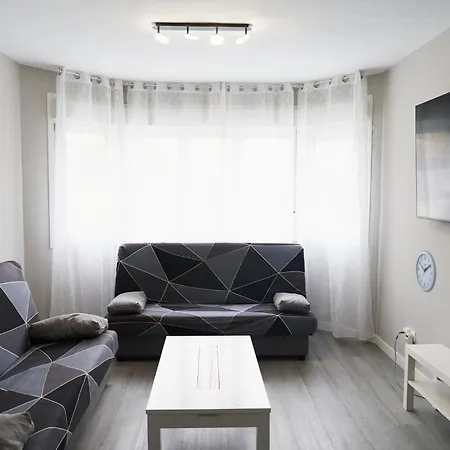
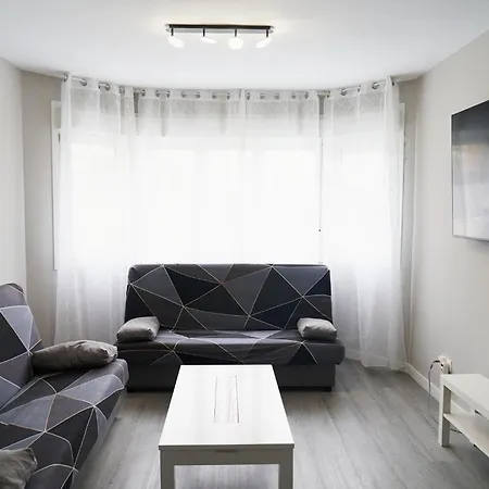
- wall clock (424, 271)
